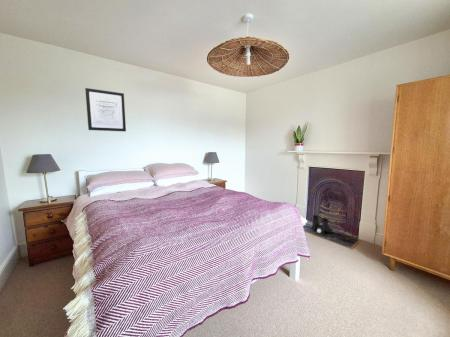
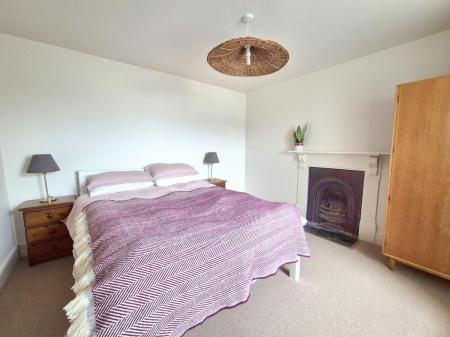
- boots (322, 223)
- wall art (106, 111)
